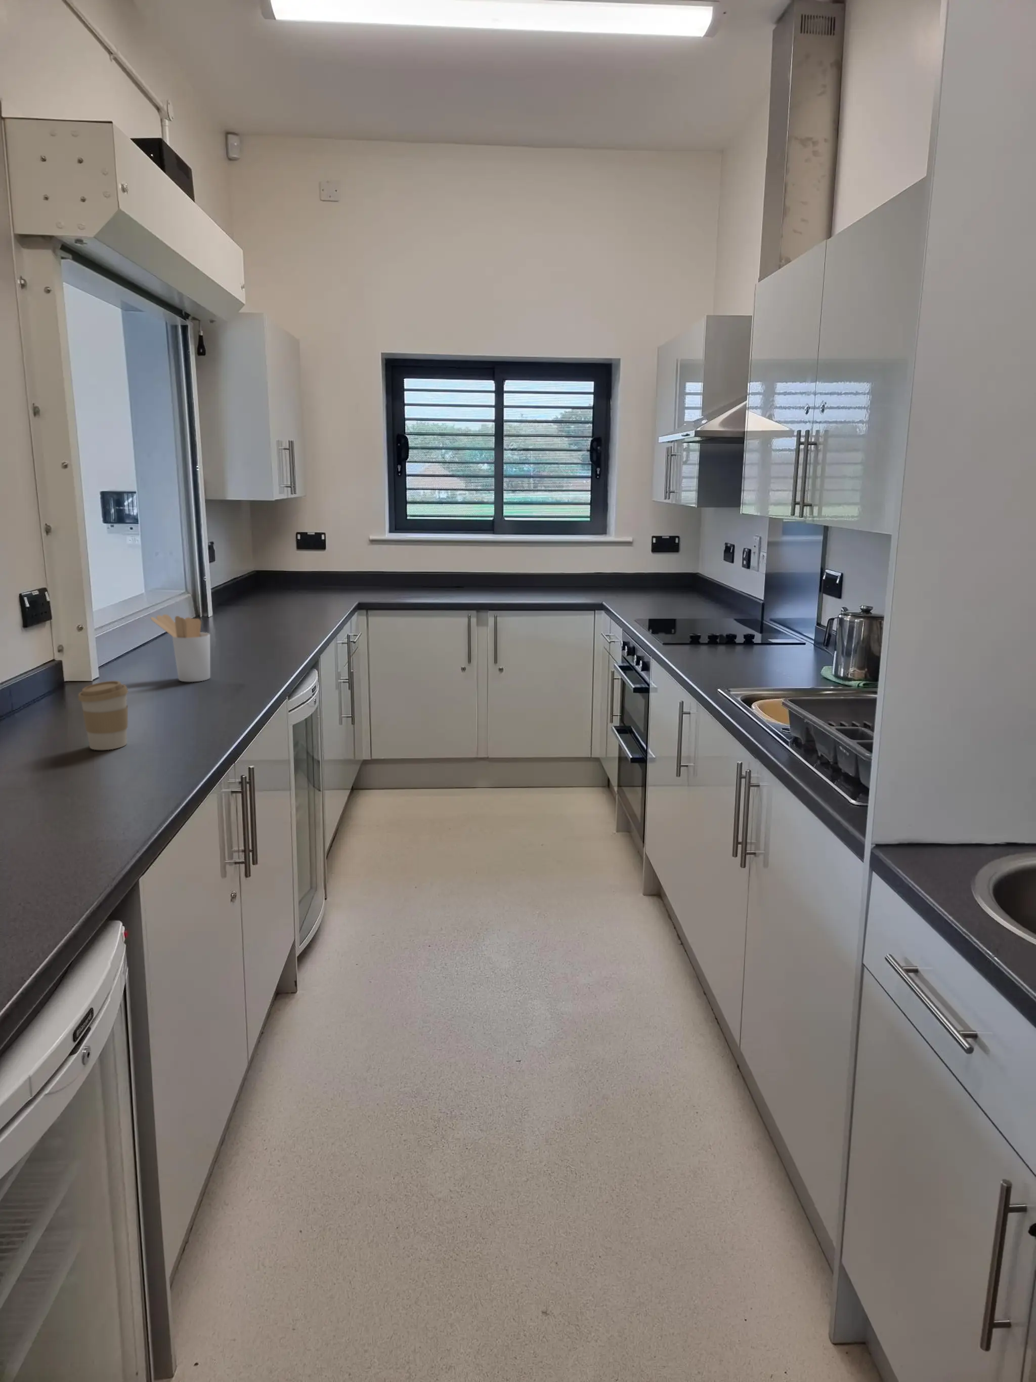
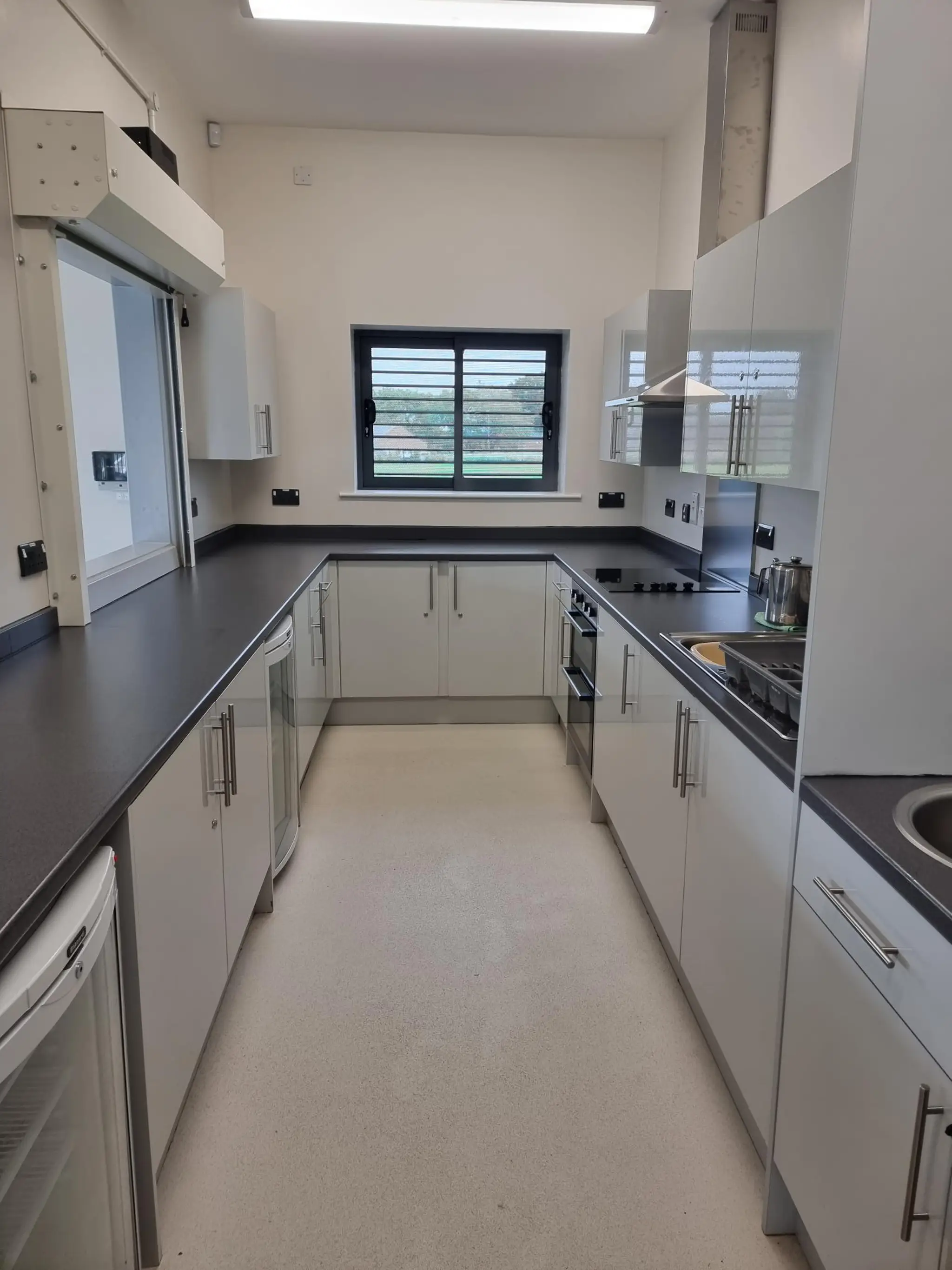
- utensil holder (183, 645)
- coffee cup (106, 715)
